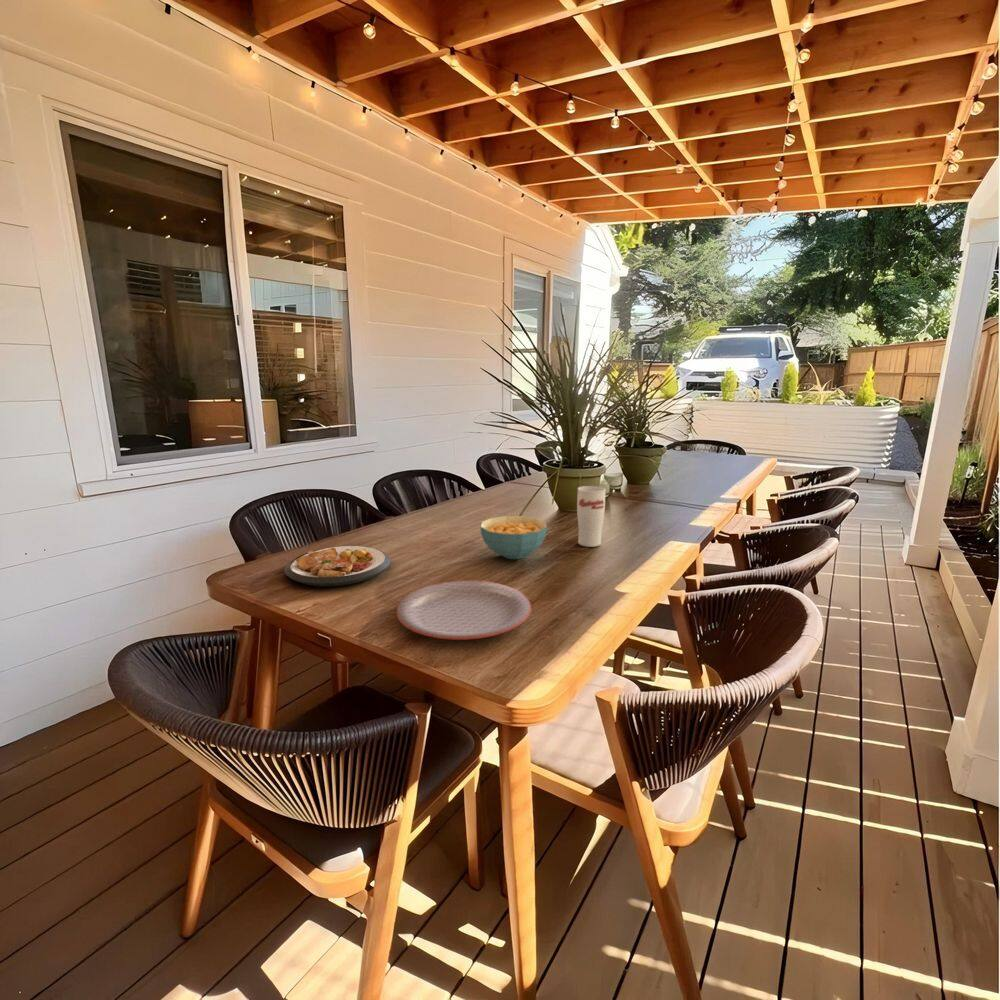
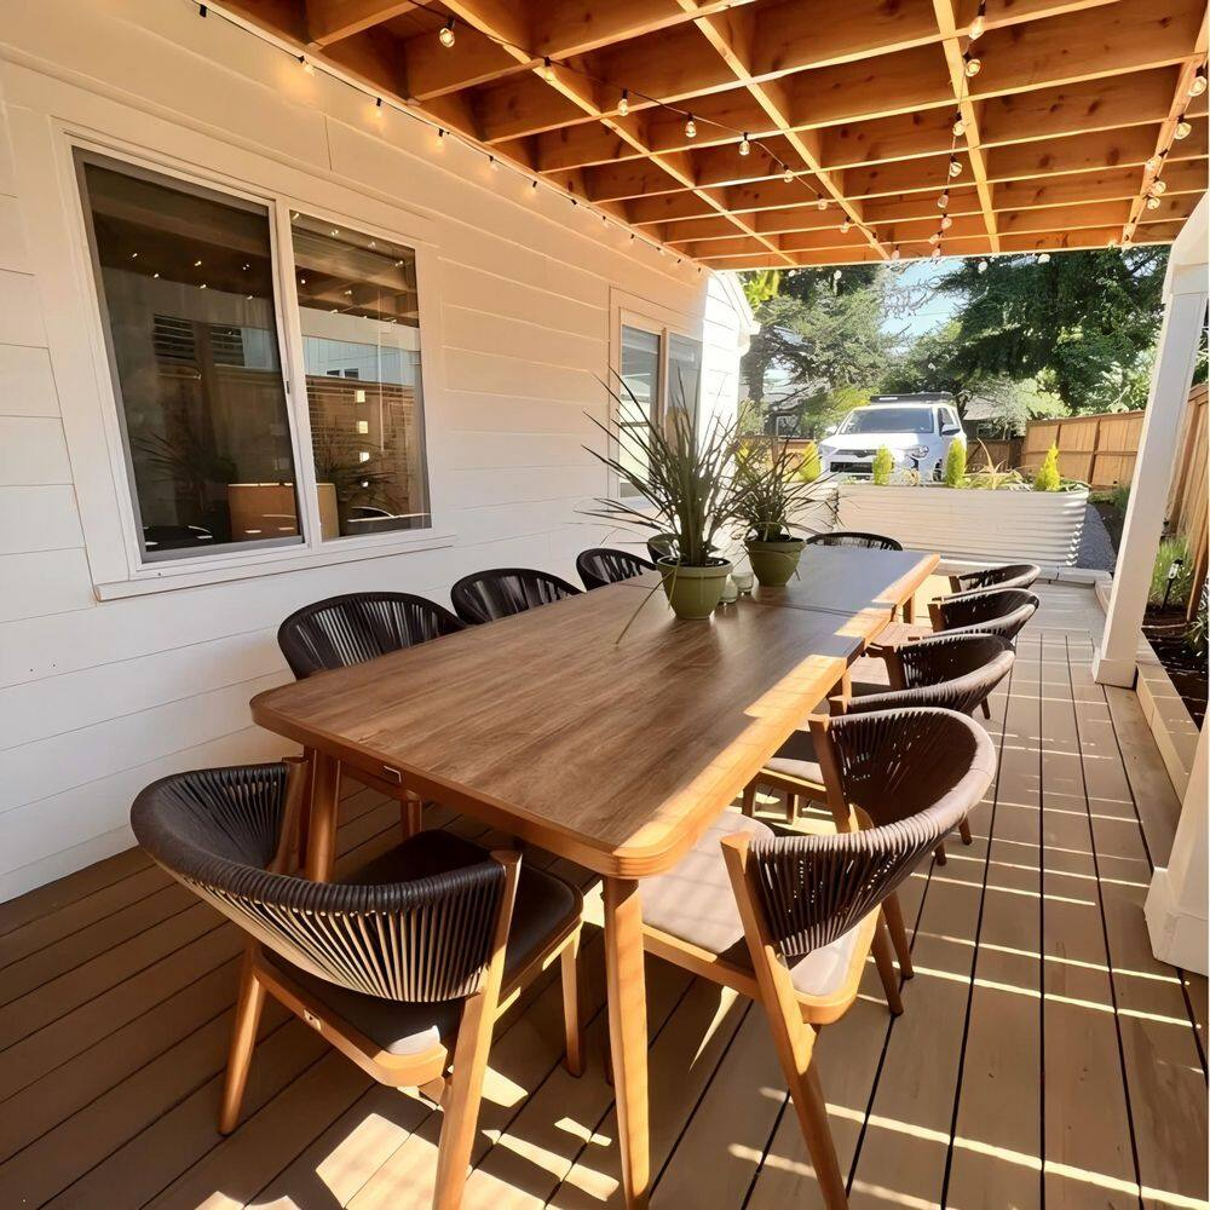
- cup (590, 516)
- plate (338, 561)
- plate (464, 610)
- cereal bowl (513, 540)
